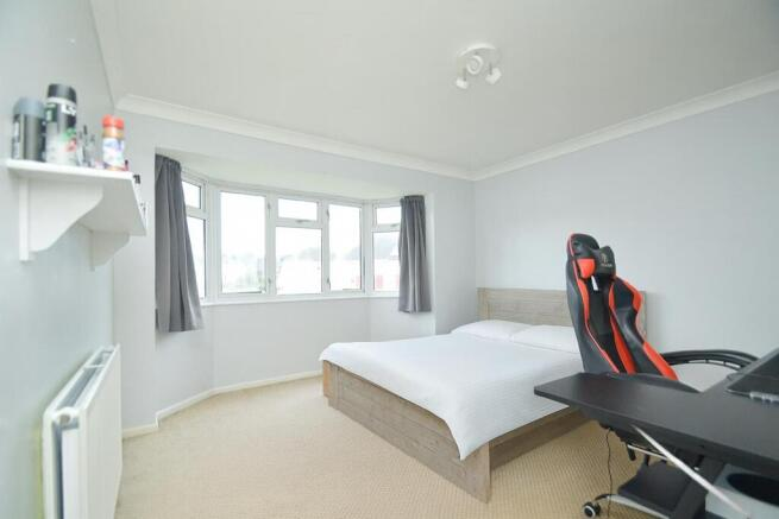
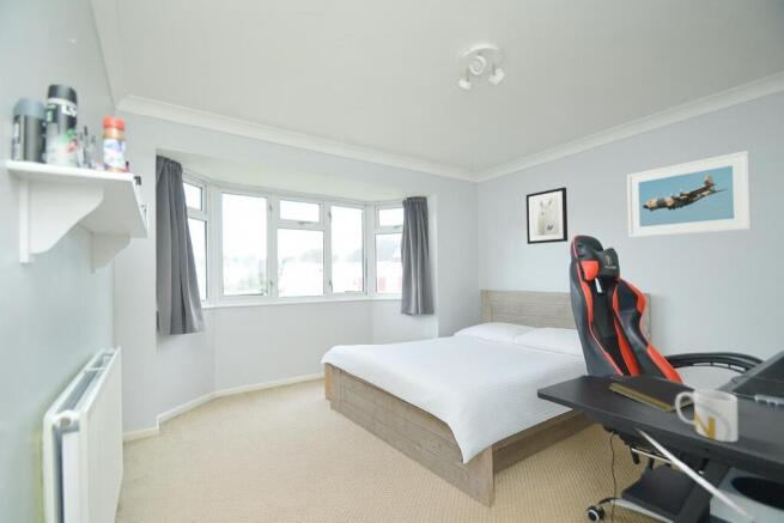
+ notepad (654, 390)
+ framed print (682, 199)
+ mug (706, 413)
+ wall art (546, 217)
